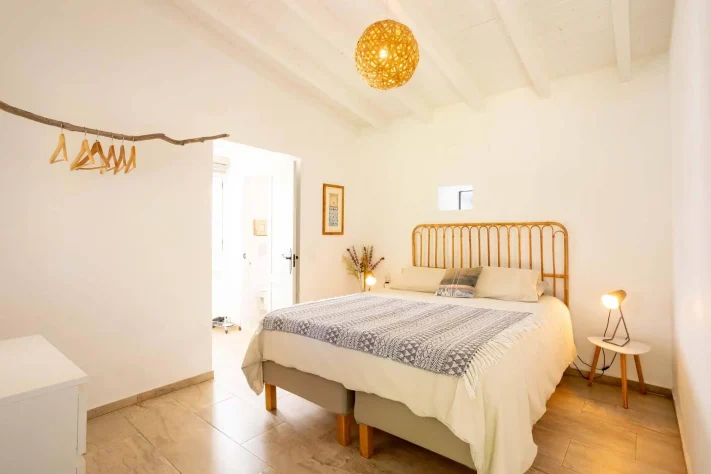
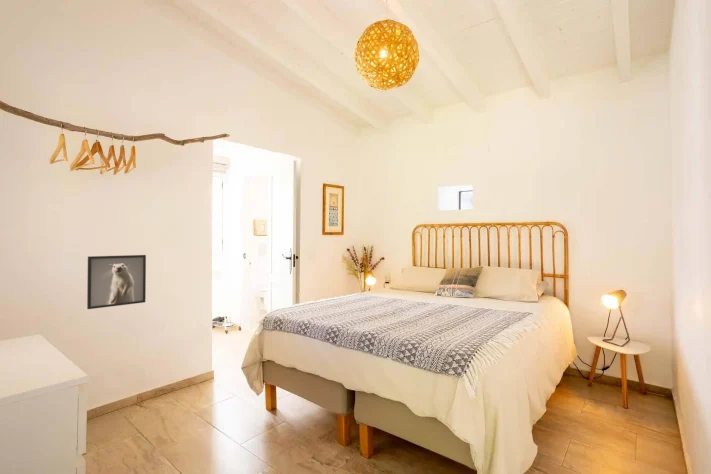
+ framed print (118, 280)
